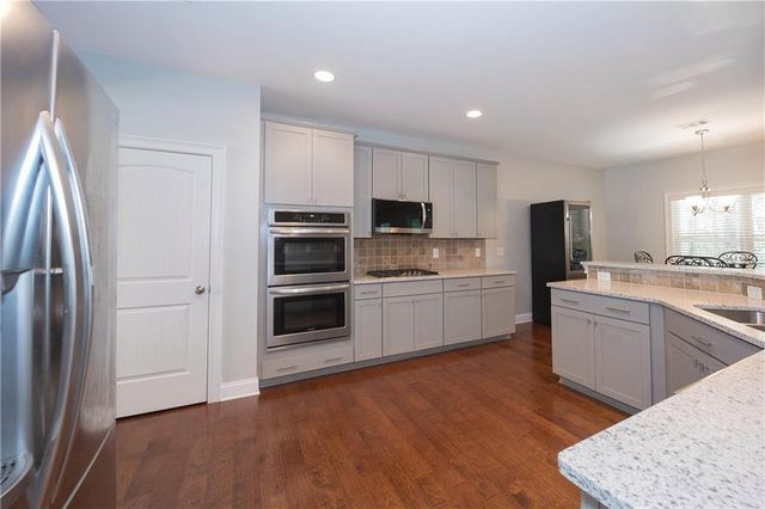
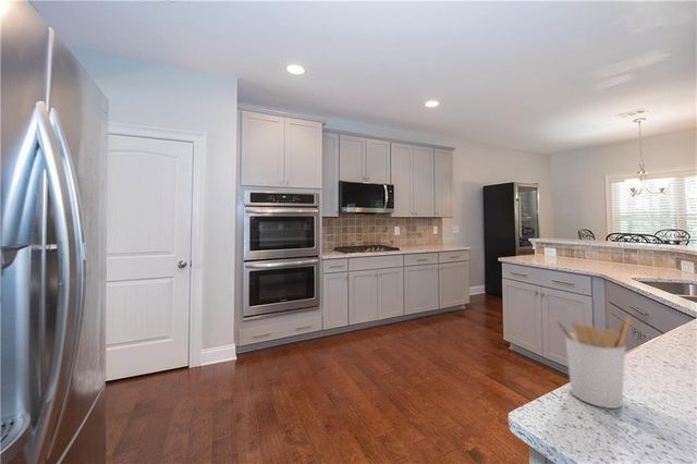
+ utensil holder (595, 358)
